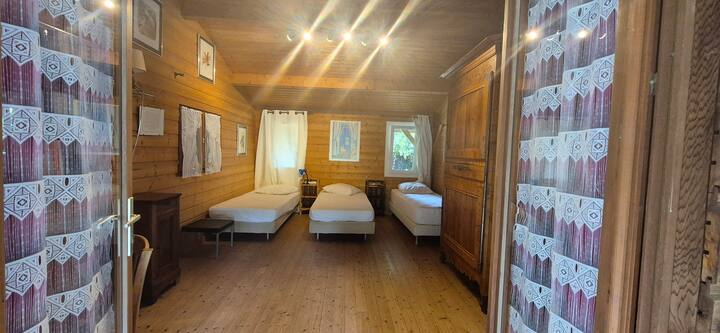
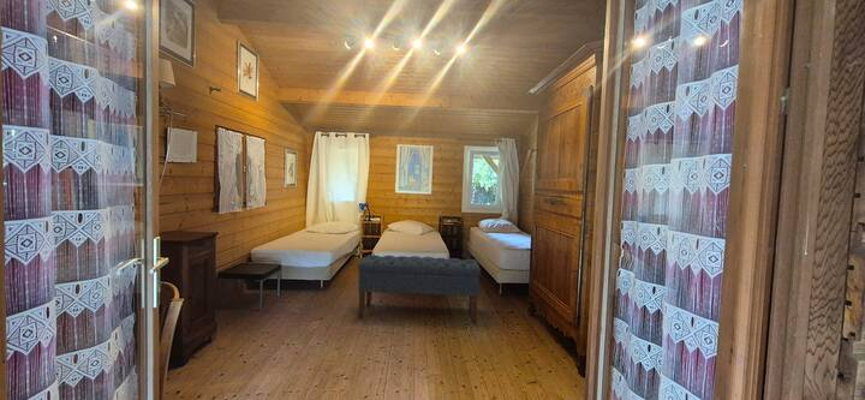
+ bench (419, 286)
